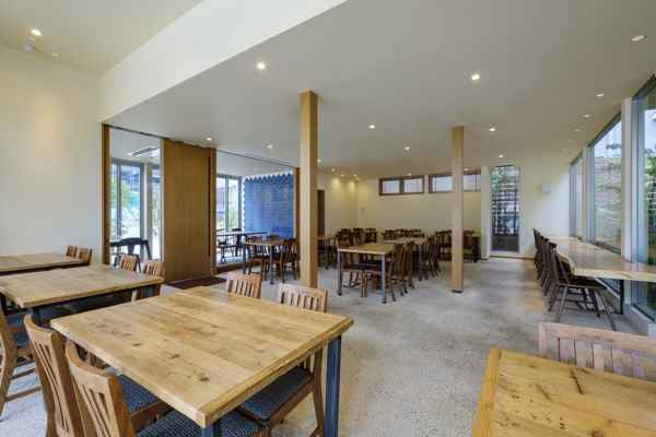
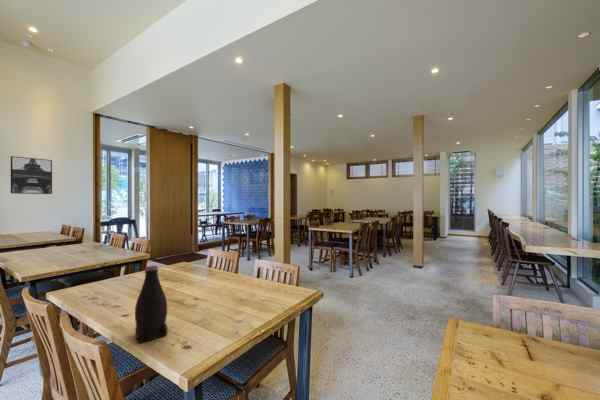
+ wall art (32, 176)
+ bottle (151, 300)
